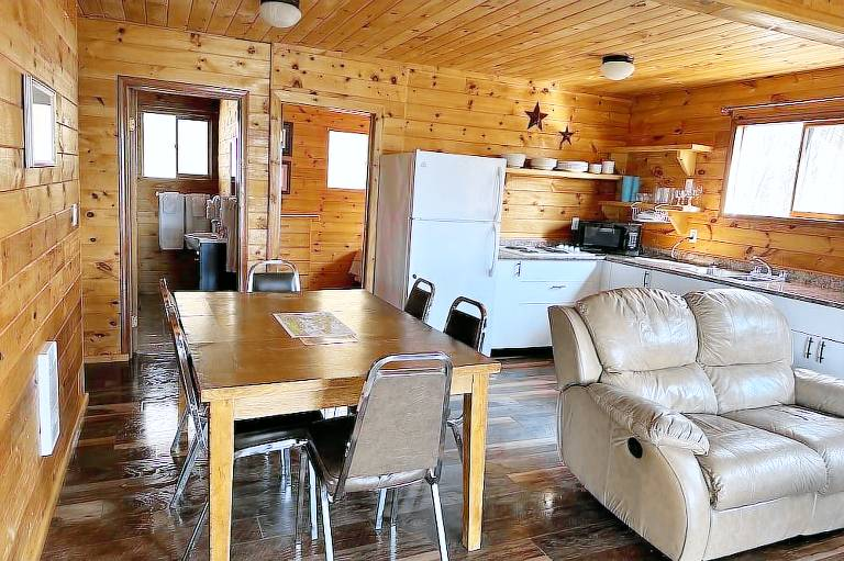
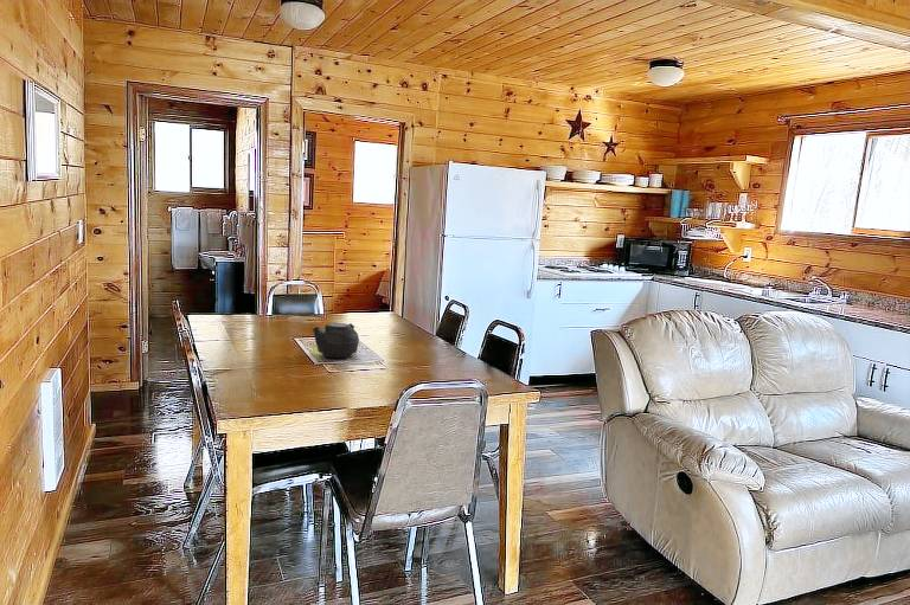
+ teapot (334, 340)
